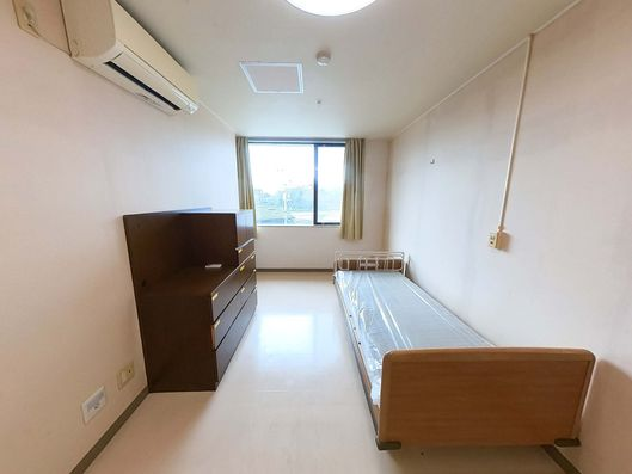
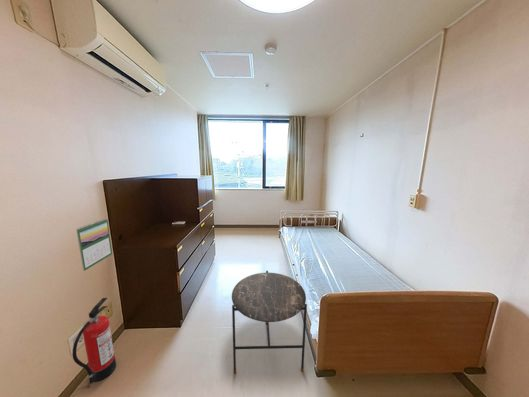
+ side table (268, 322)
+ calendar (96, 242)
+ fire extinguisher (94, 345)
